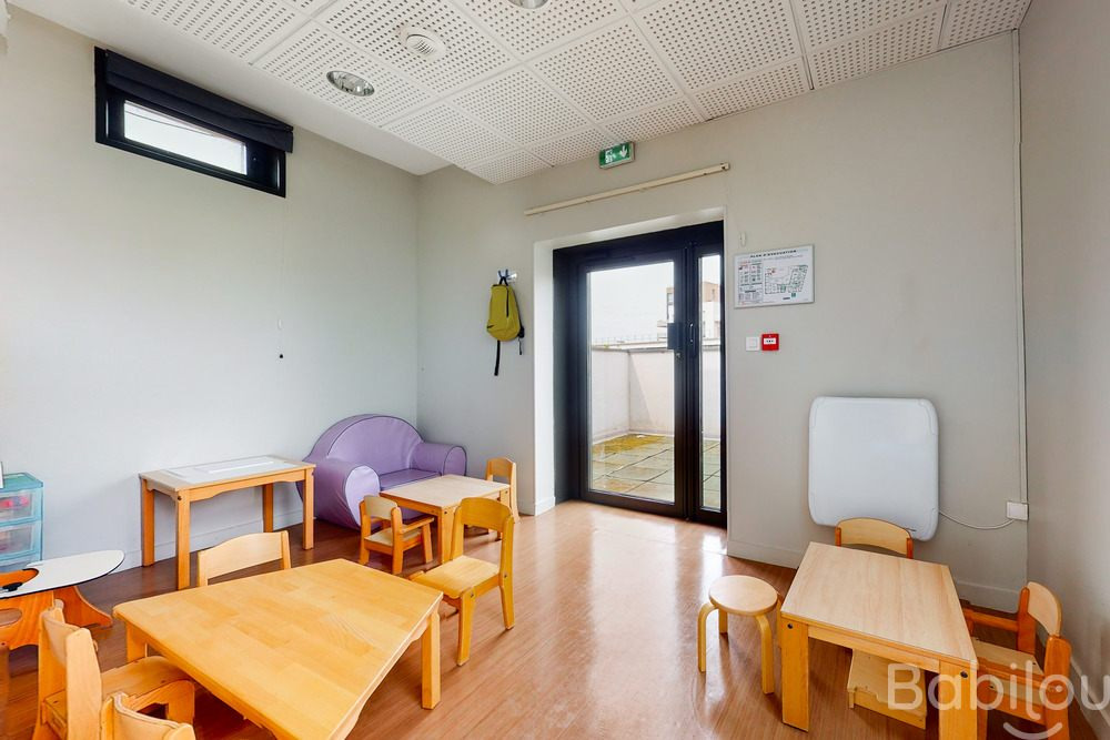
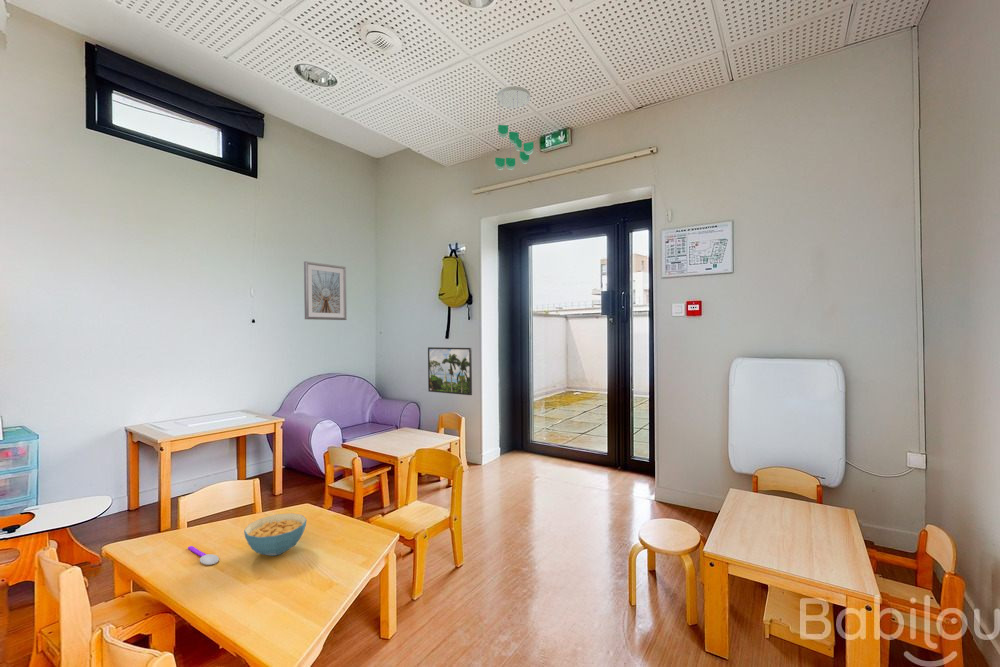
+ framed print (449, 370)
+ spoon (201, 554)
+ picture frame (326, 292)
+ ceiling mobile (513, 132)
+ cereal bowl (276, 538)
